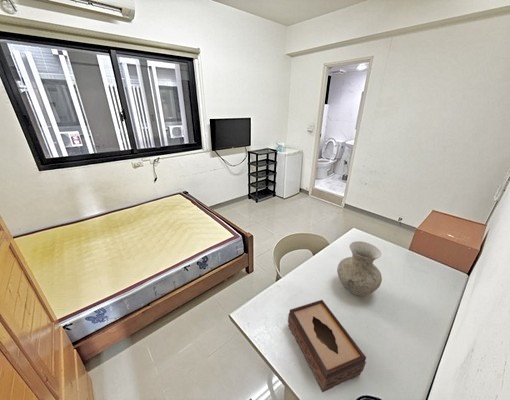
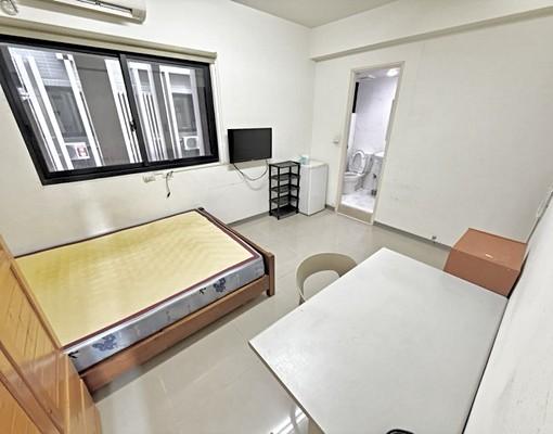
- tissue box (322, 339)
- vase (359, 270)
